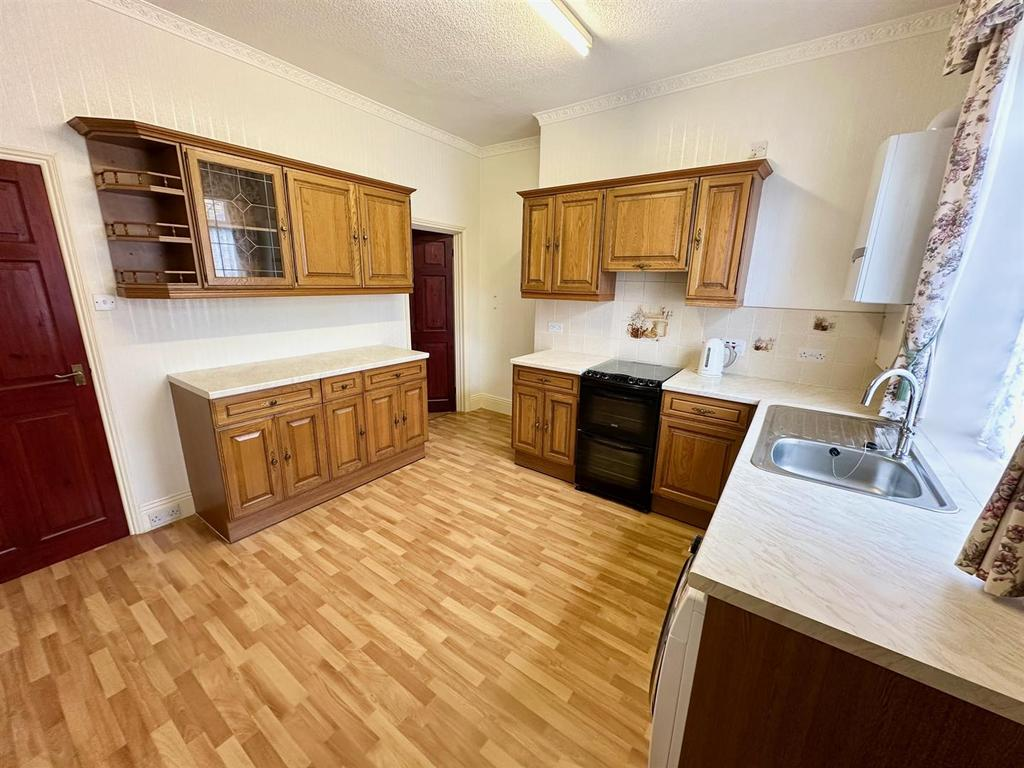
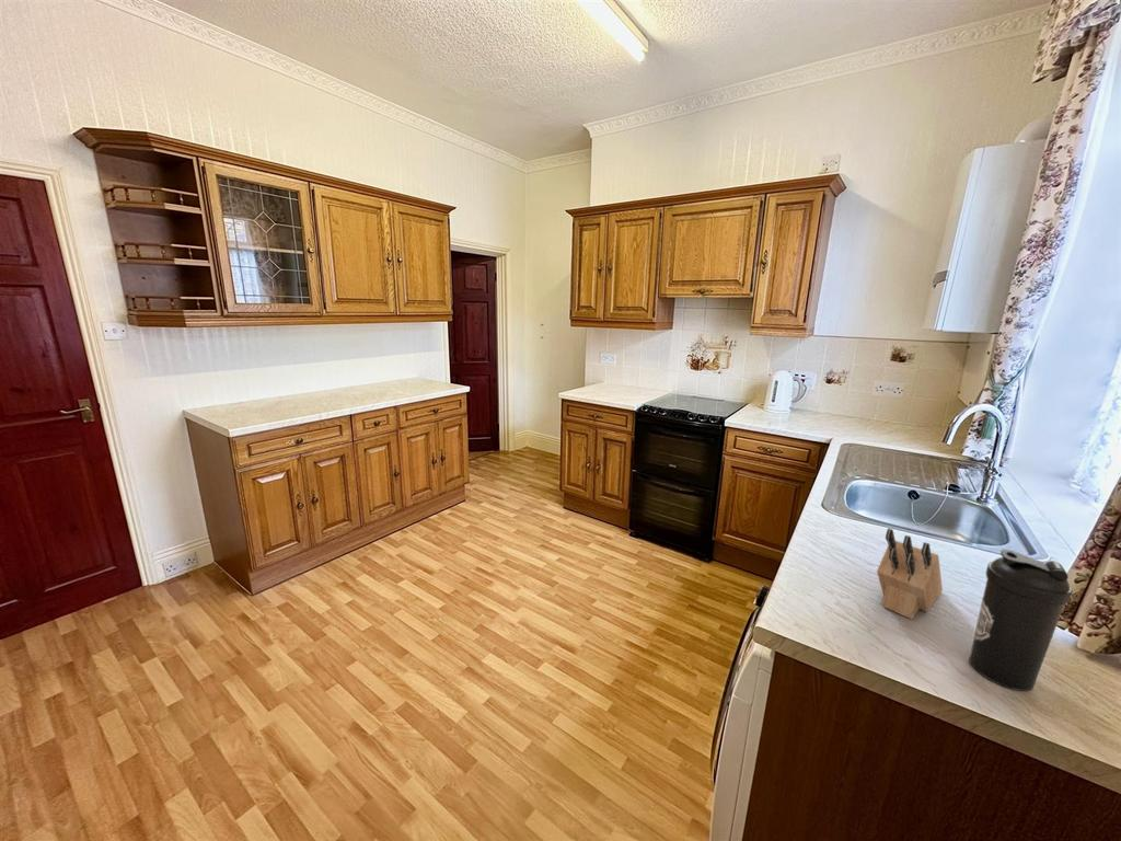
+ water bottle (1016, 617)
+ knife block (913, 563)
